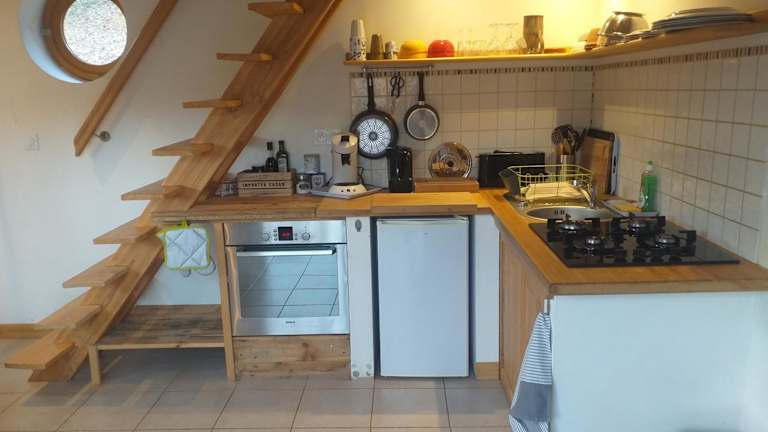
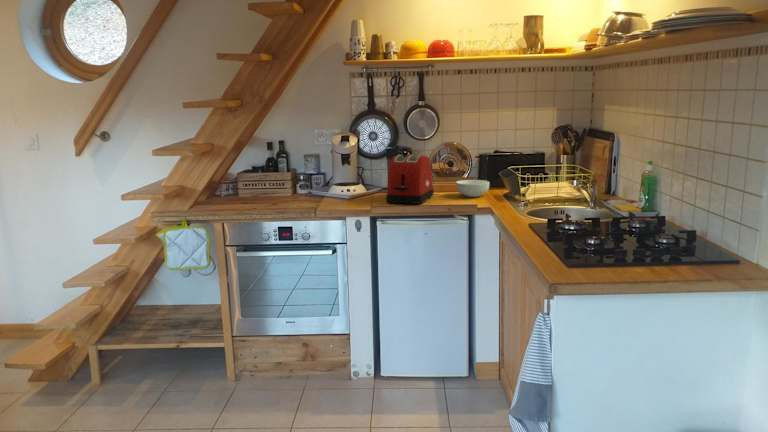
+ cereal bowl (472, 188)
+ toaster (410, 177)
